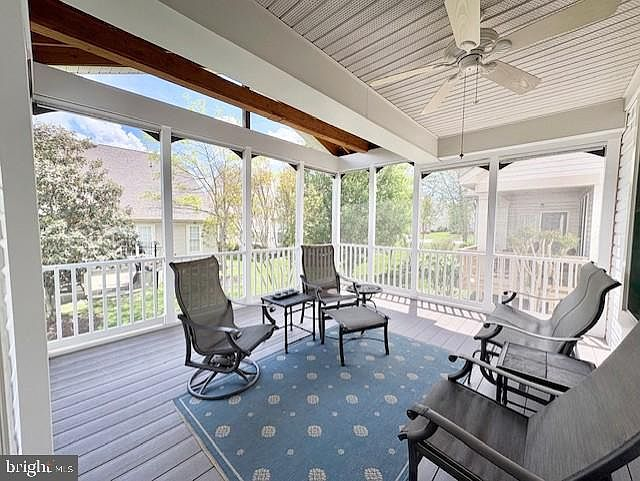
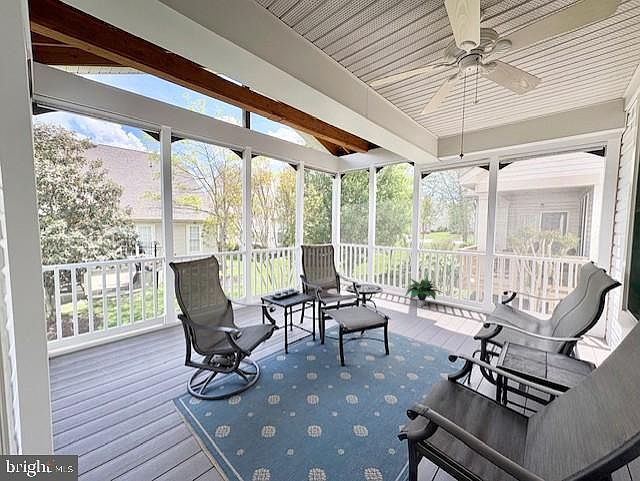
+ potted plant (423, 291)
